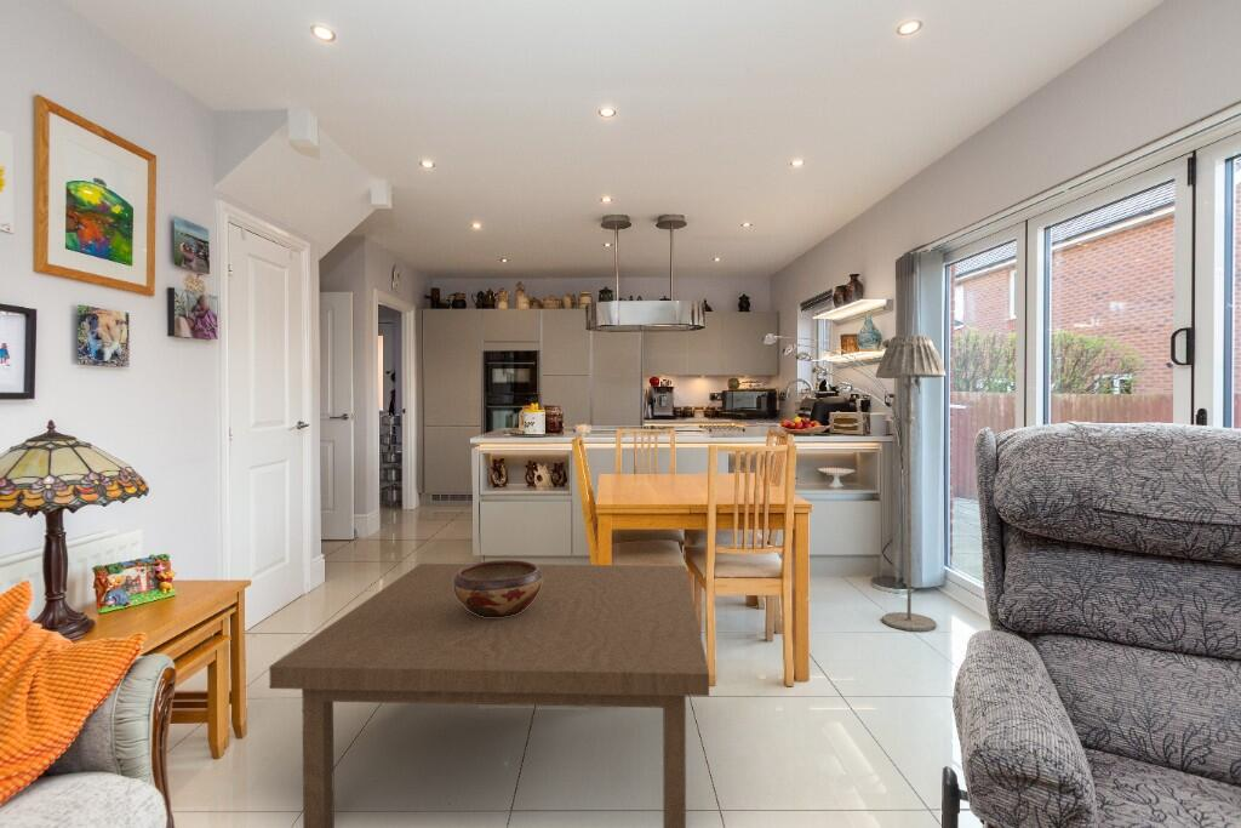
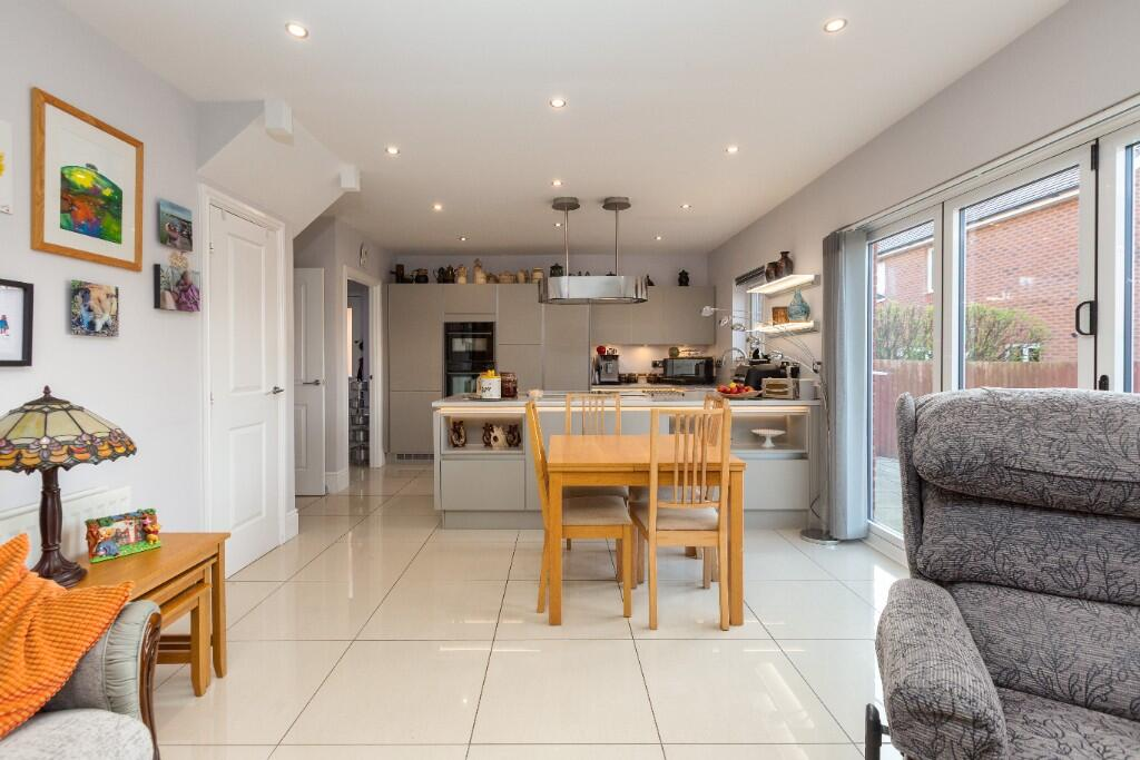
- coffee table (527, 678)
- decorative bowl (498, 589)
- floor lamp (909, 480)
